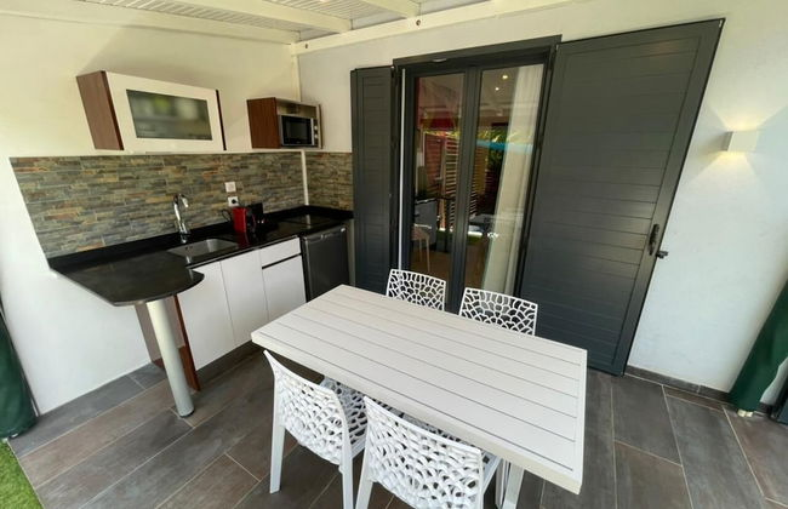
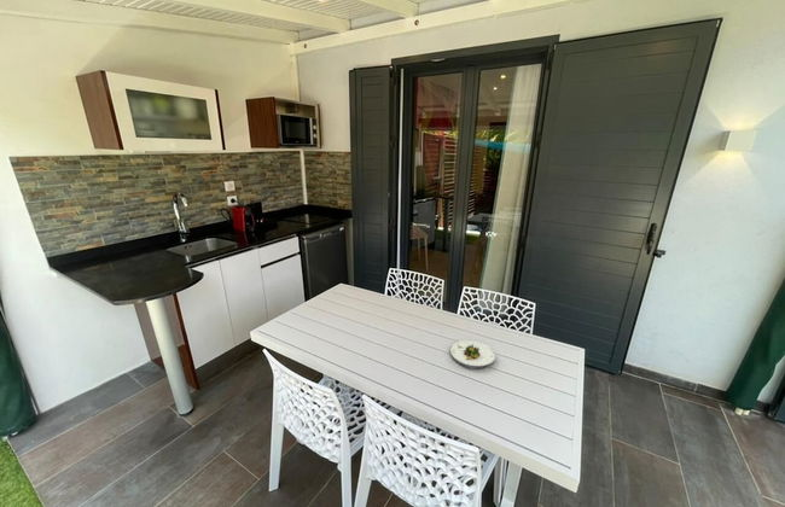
+ salad plate (471, 350)
